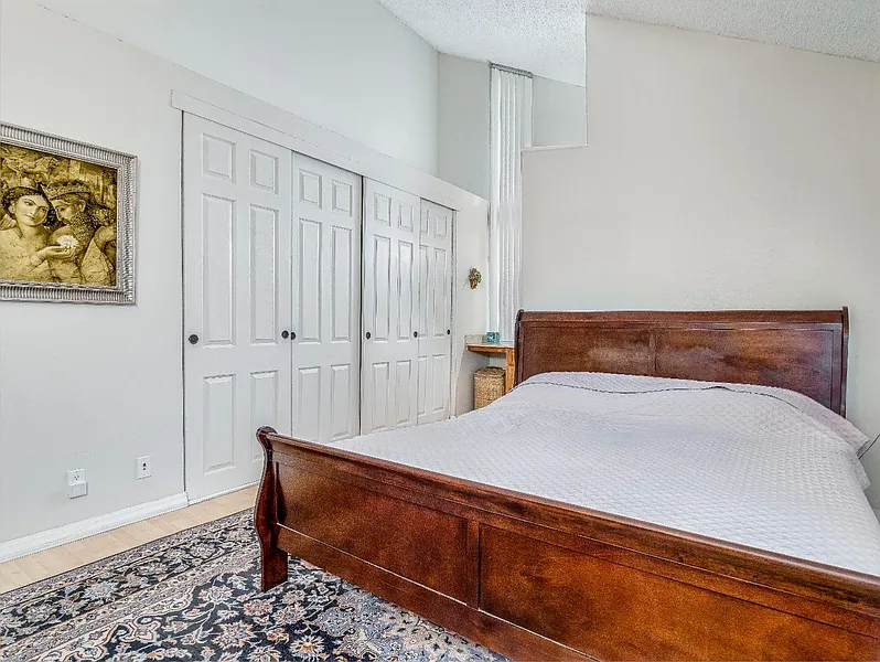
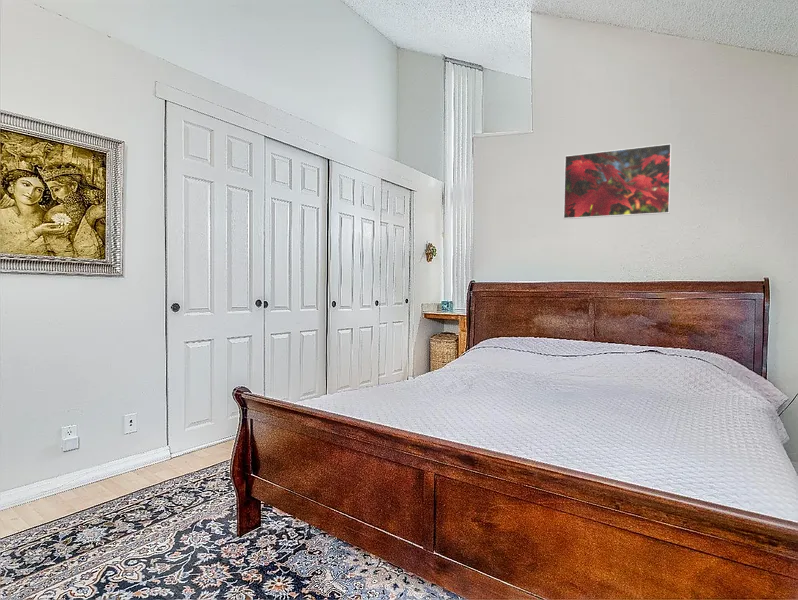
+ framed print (614, 183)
